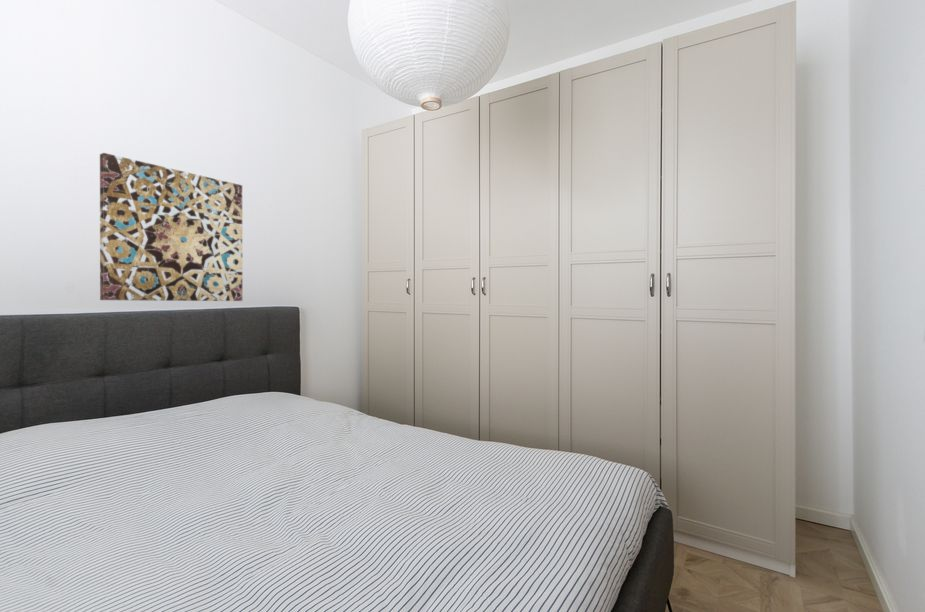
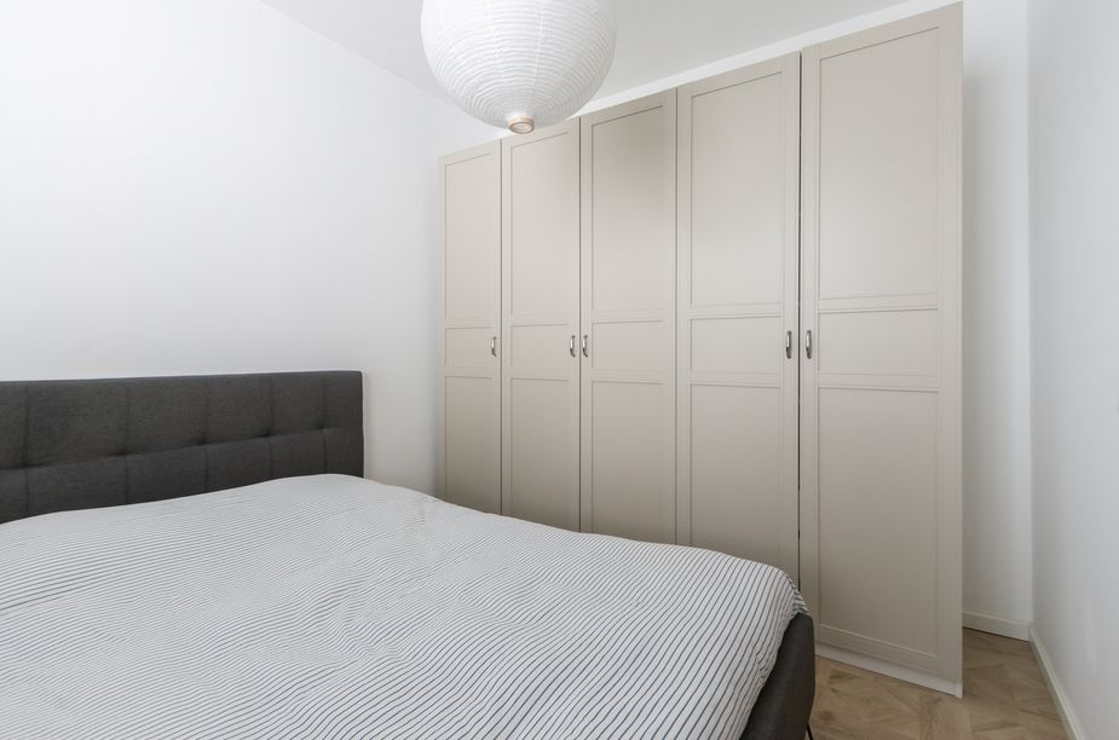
- wall art (179, 236)
